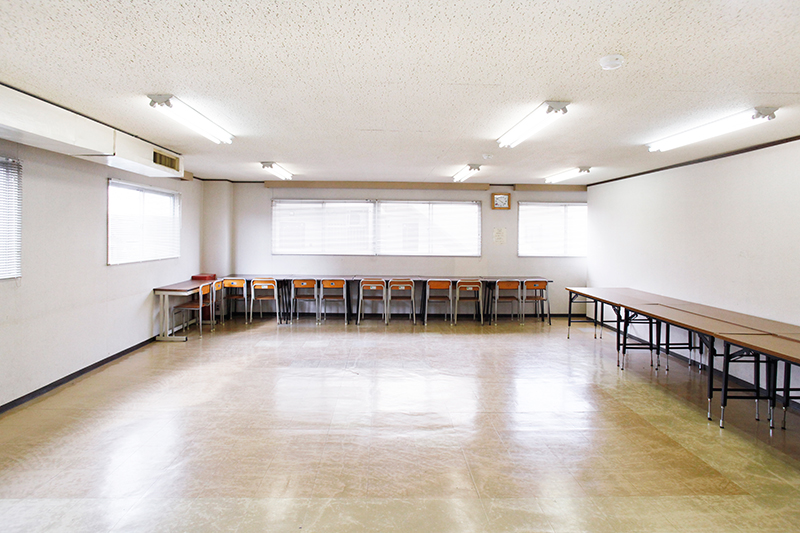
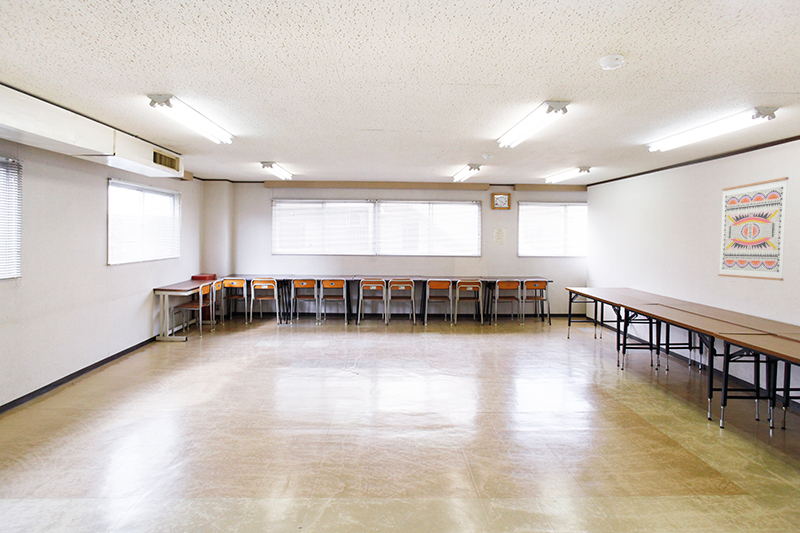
+ wall art (750, 231)
